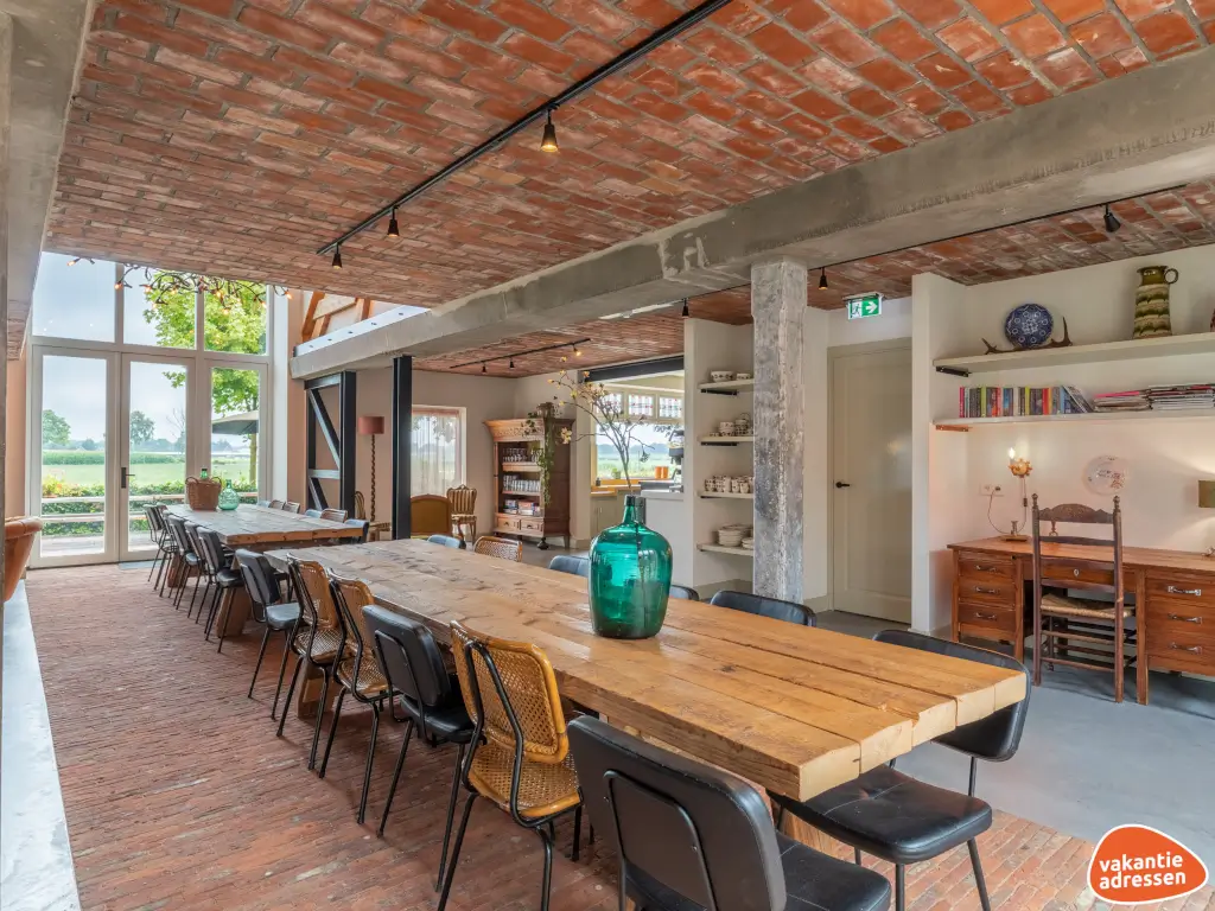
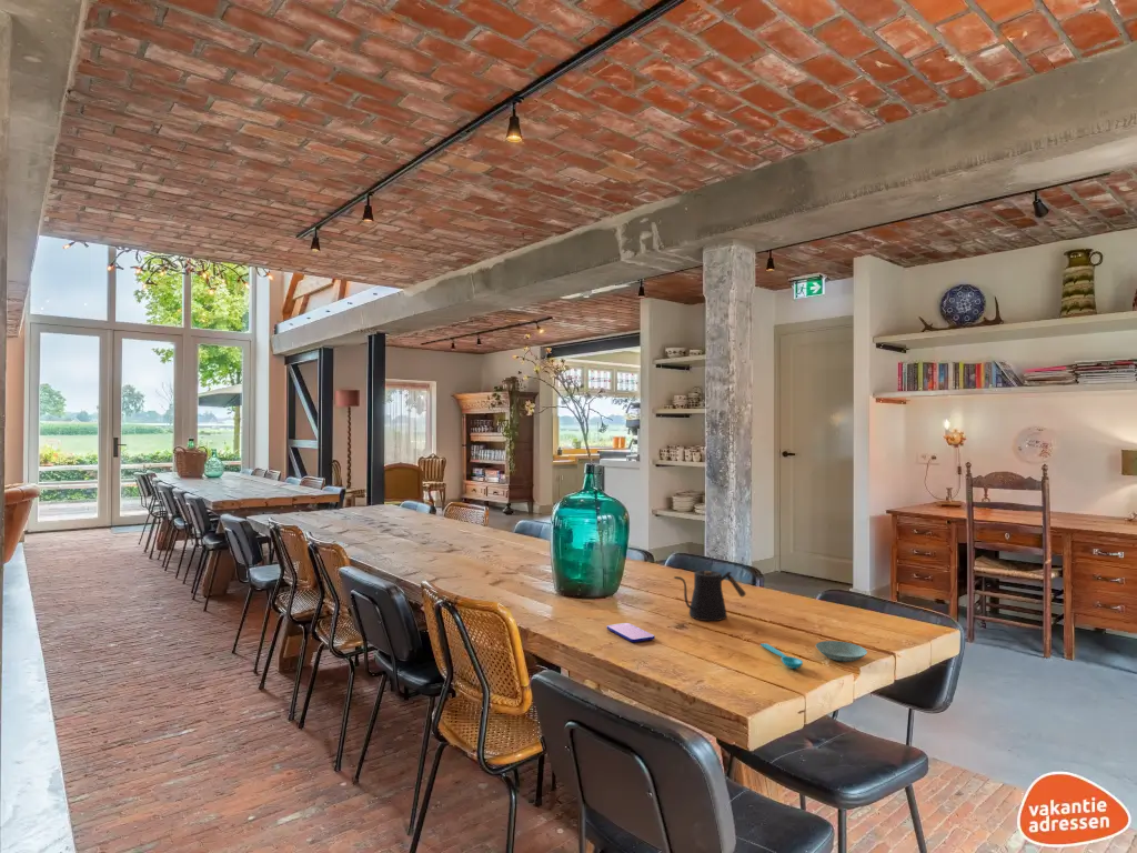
+ saucer (841, 652)
+ spoon (779, 653)
+ smartphone (630, 632)
+ kettle (710, 593)
